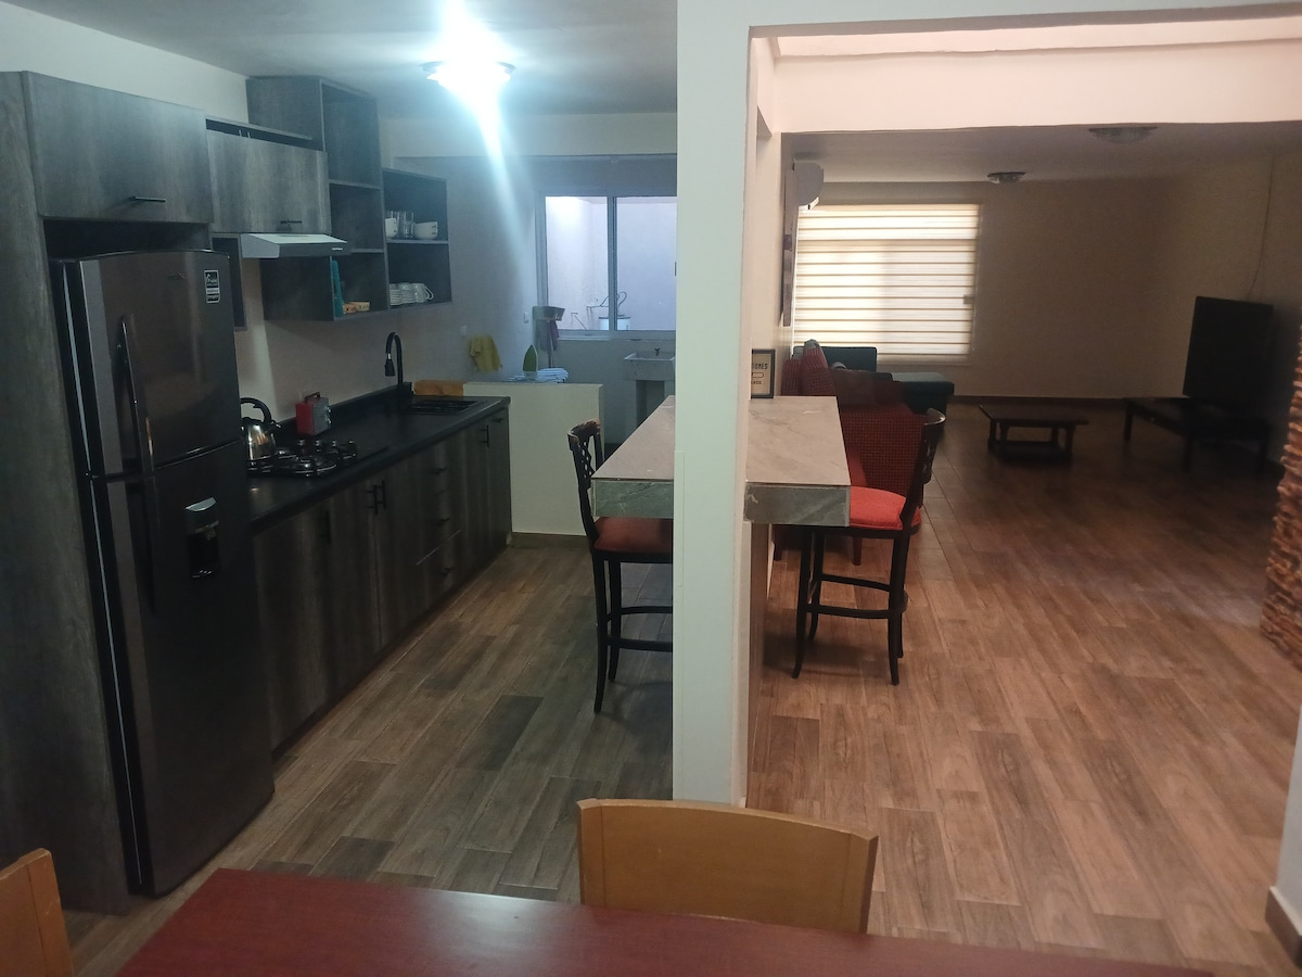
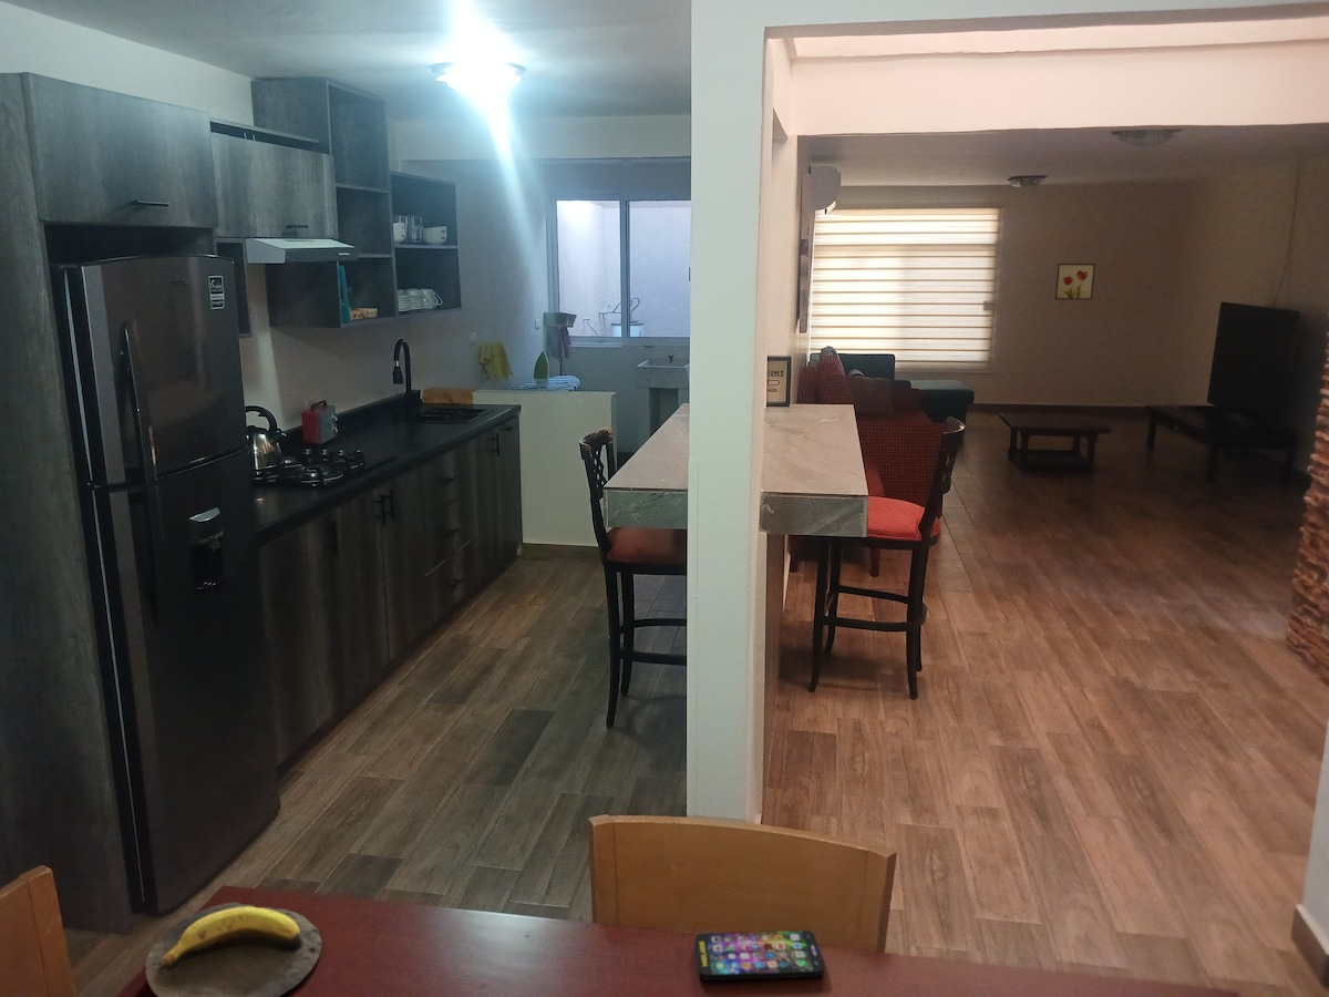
+ wall art (1074, 281)
+ smartphone (758, 955)
+ banana (235, 943)
